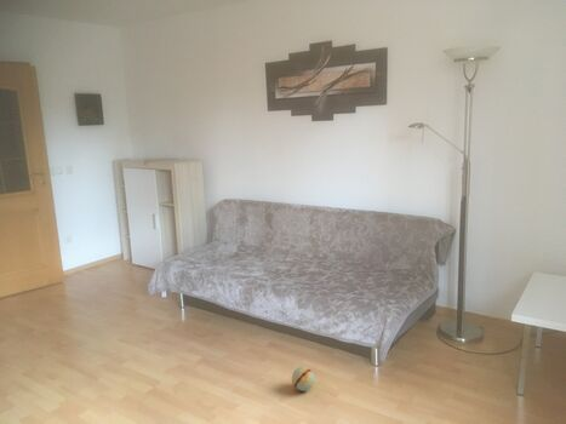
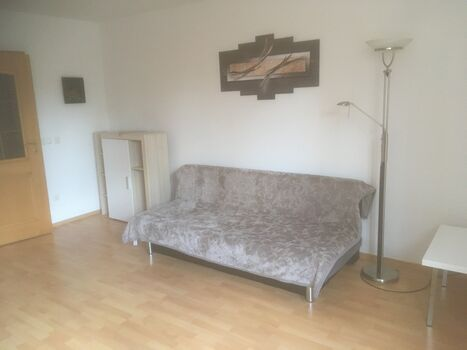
- ball (303, 378)
